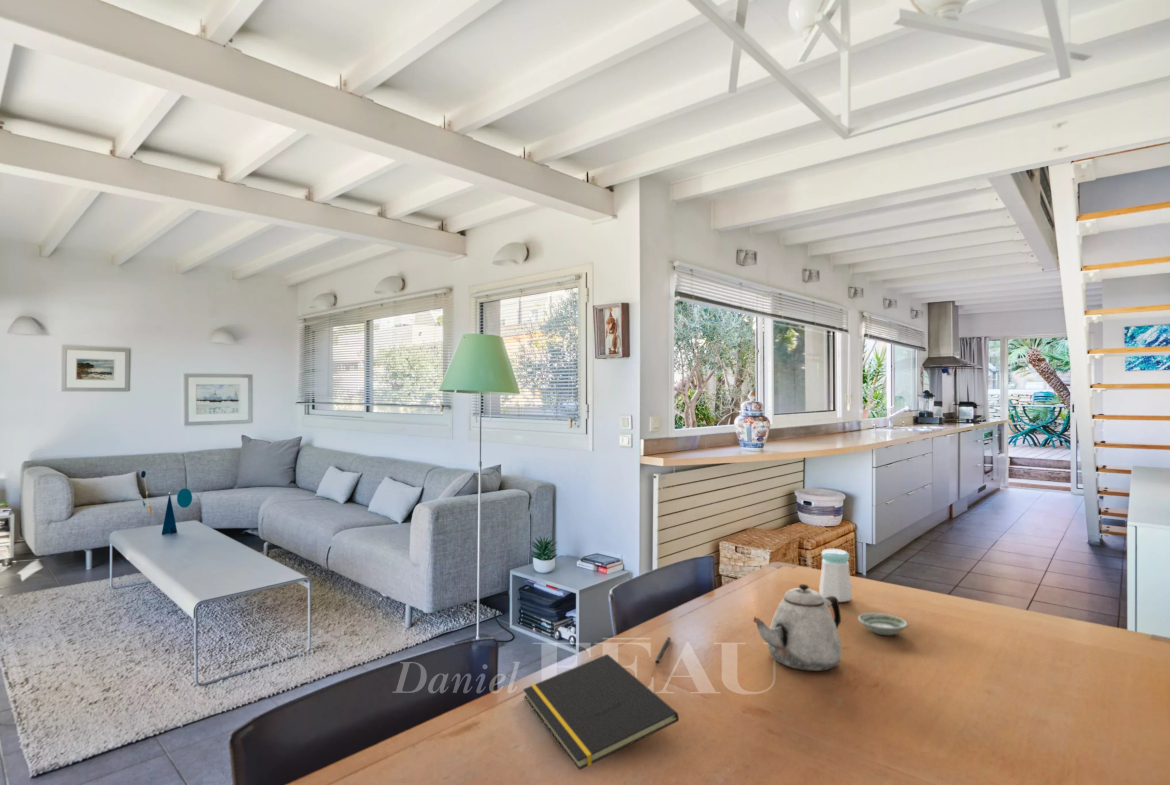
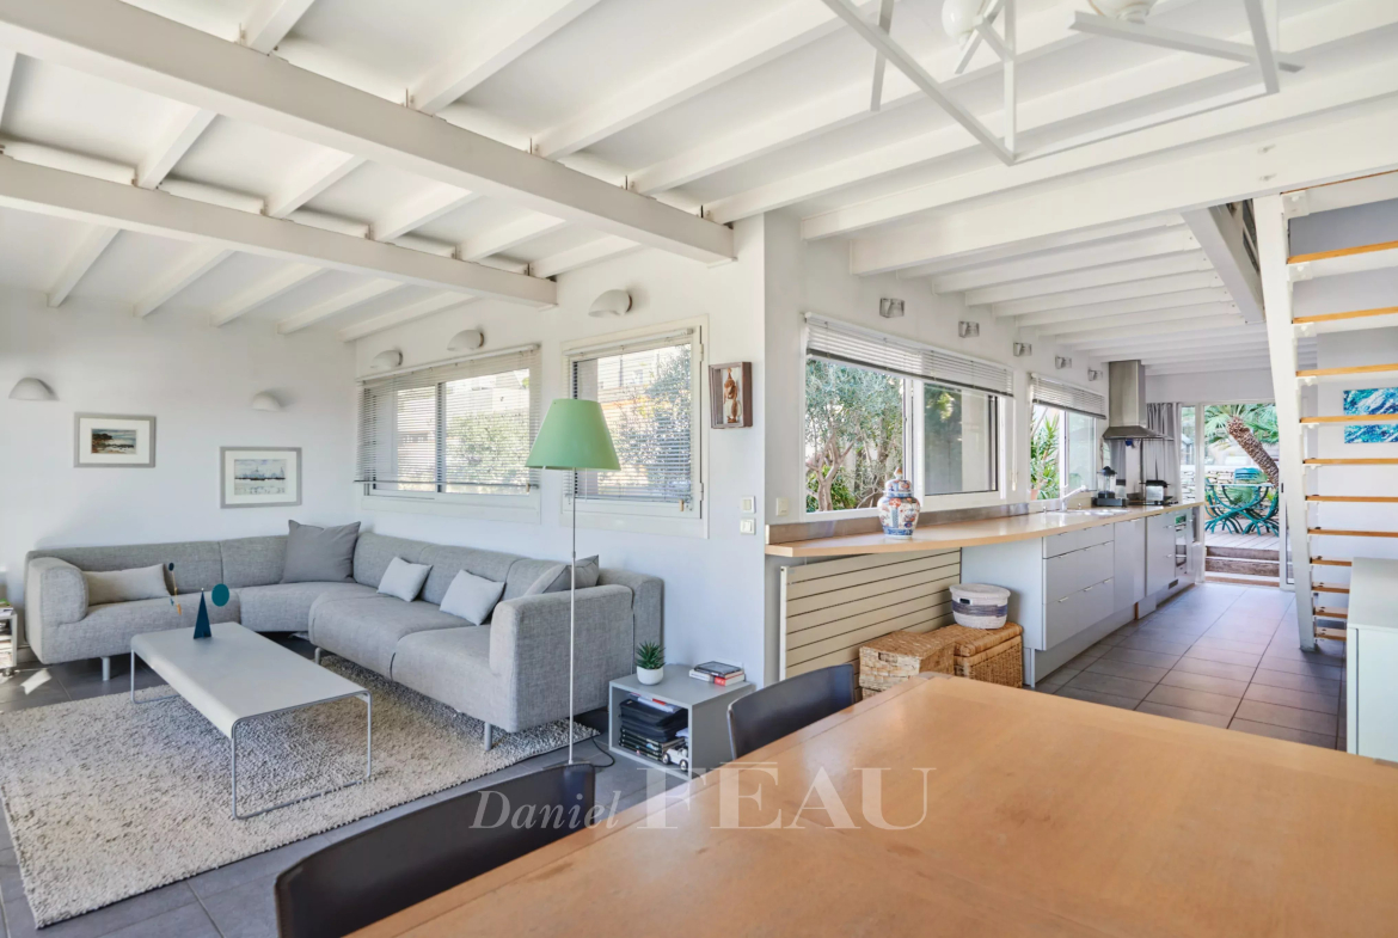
- notepad (595, 704)
- salt shaker (835, 574)
- saucer (882, 625)
- teapot (798, 623)
- pen (663, 649)
